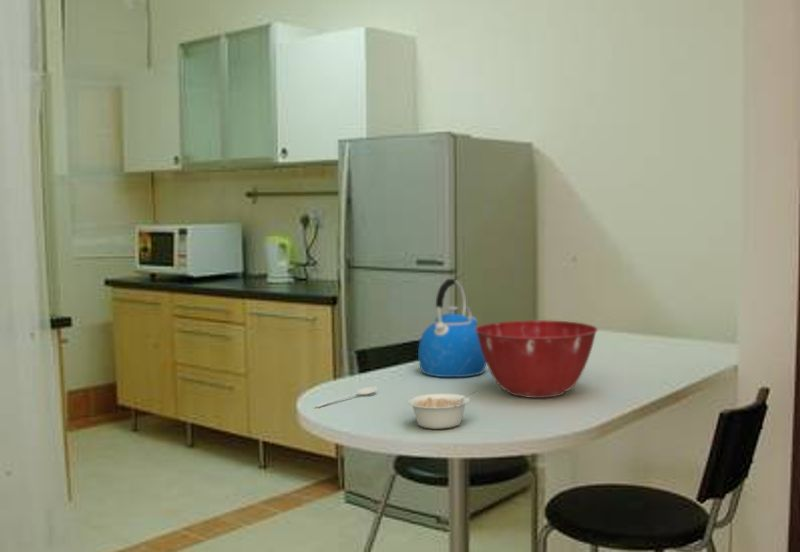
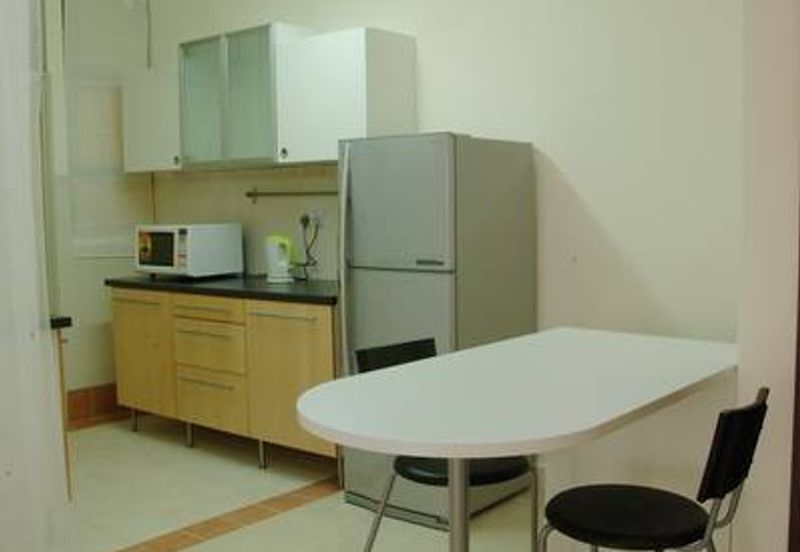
- kettle (456, 324)
- stirrer (346, 396)
- mixing bowl (535, 359)
- legume (440, 408)
